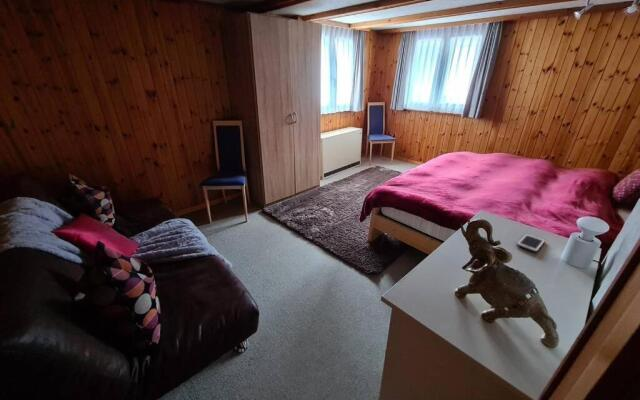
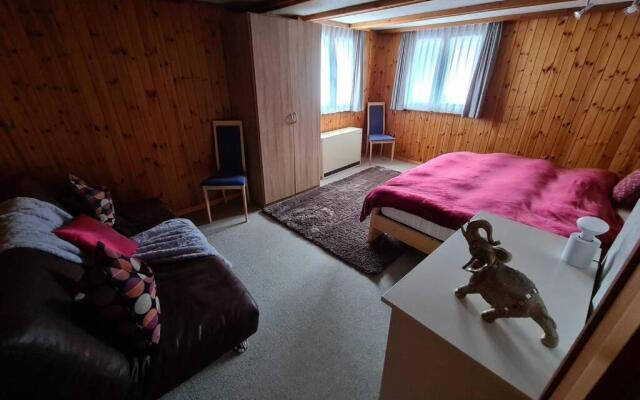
- cell phone (530, 242)
